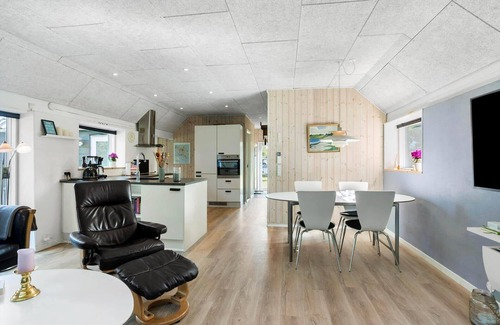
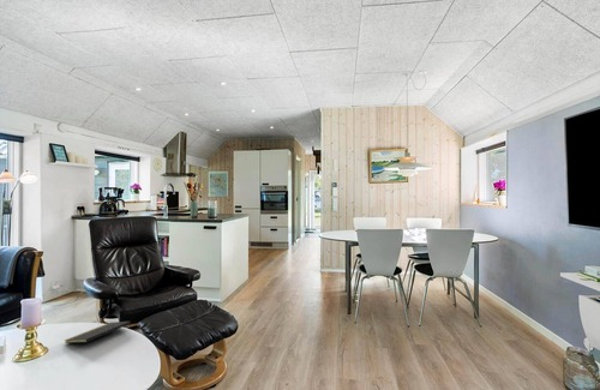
+ notepad (98, 331)
